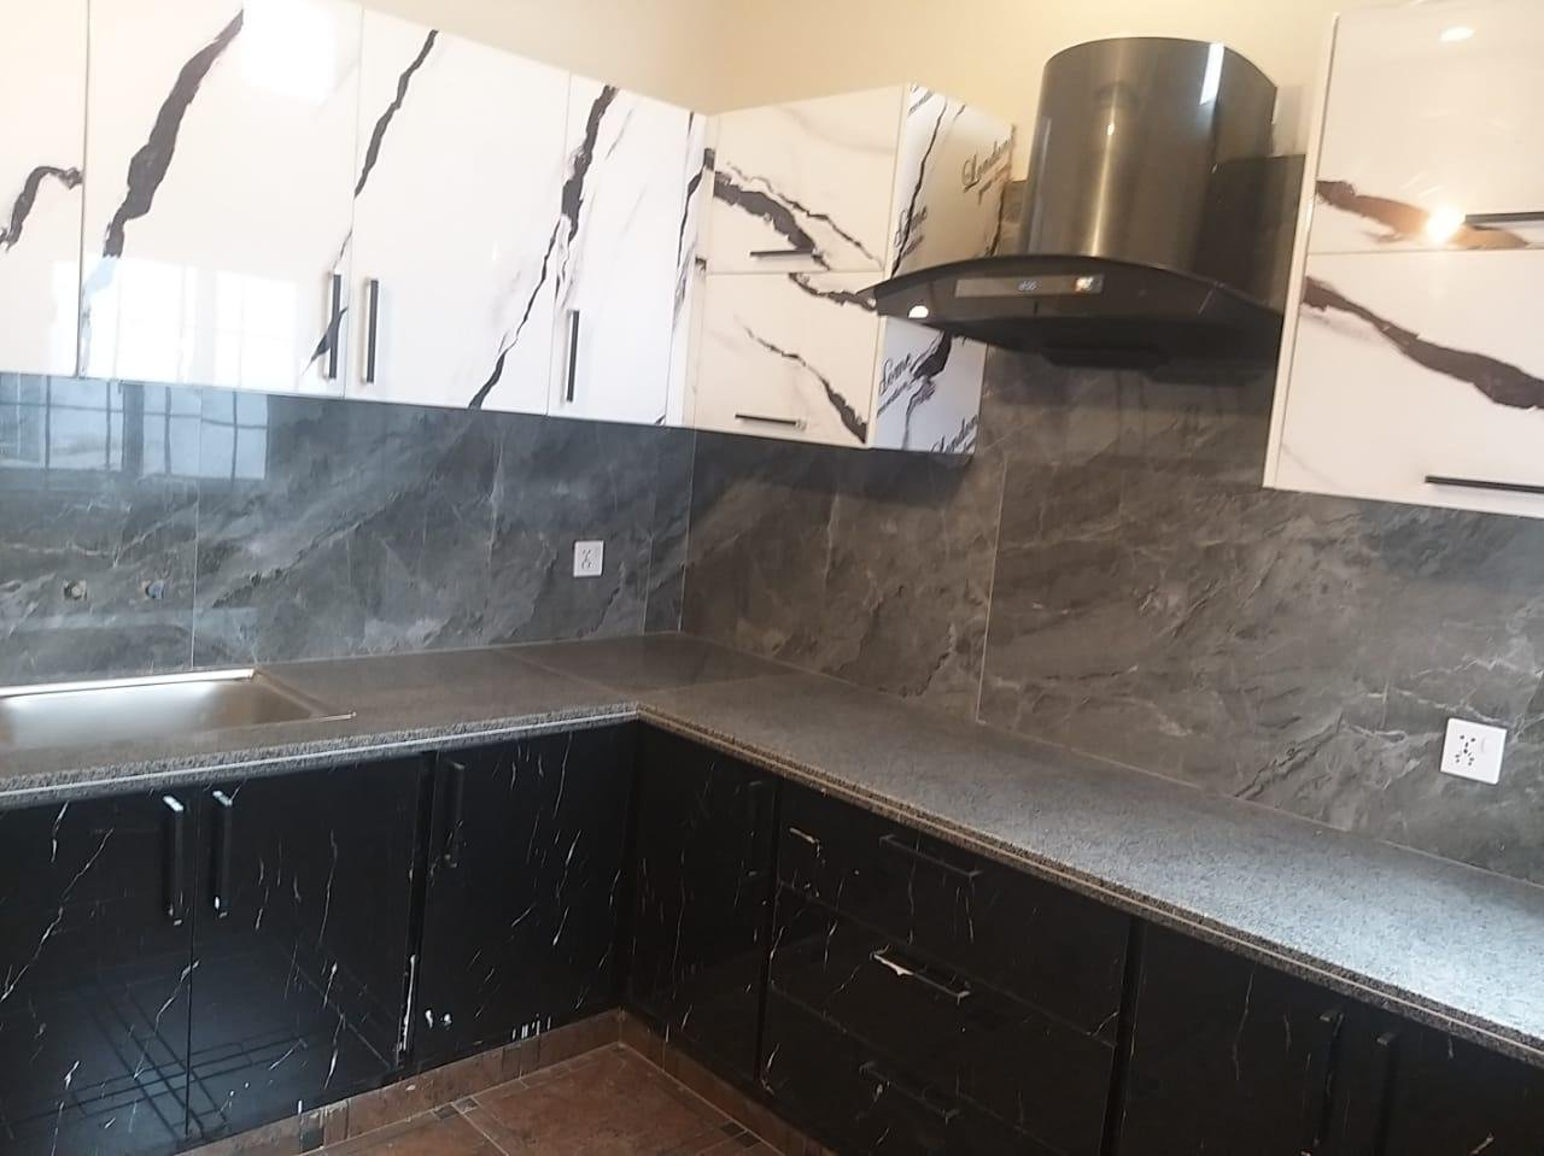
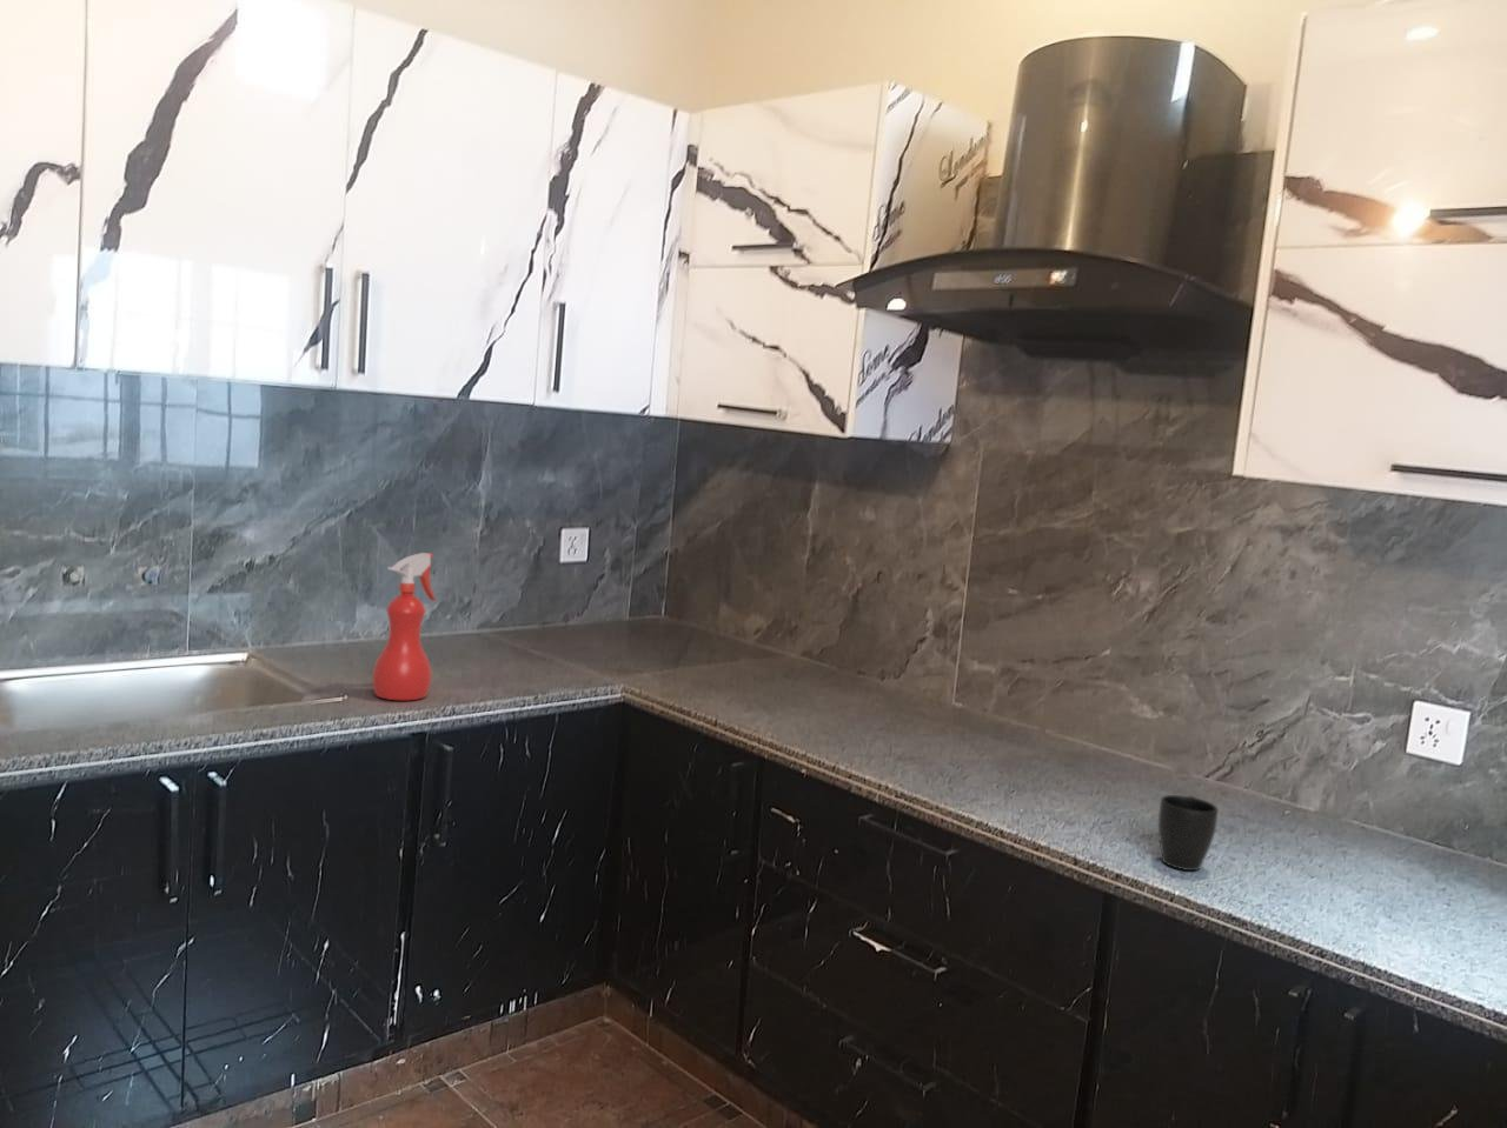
+ spray bottle (410, 623)
+ mug (1187, 831)
